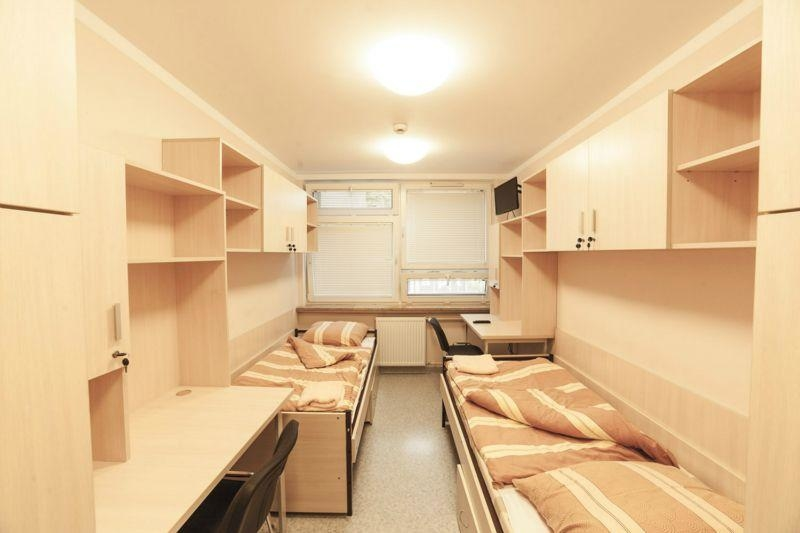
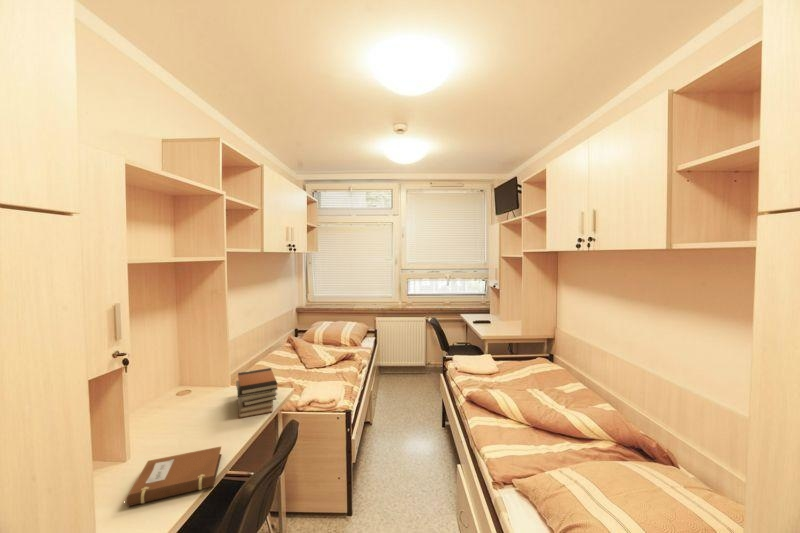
+ notebook (177, 474)
+ book stack (256, 391)
